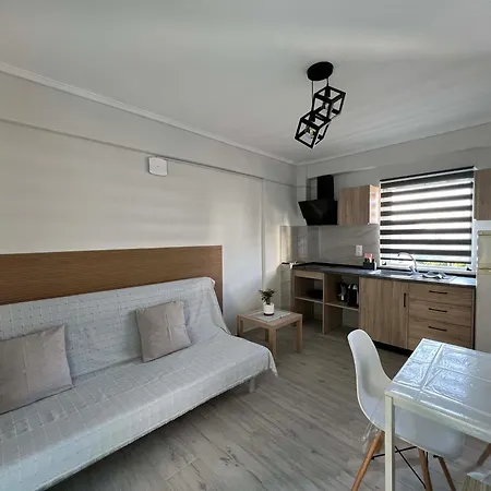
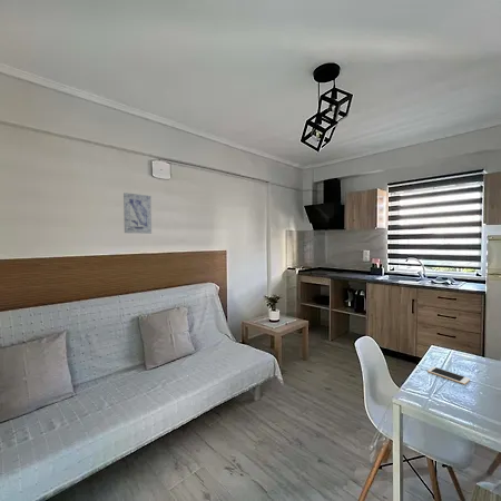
+ cell phone (448, 374)
+ wall art (138, 214)
